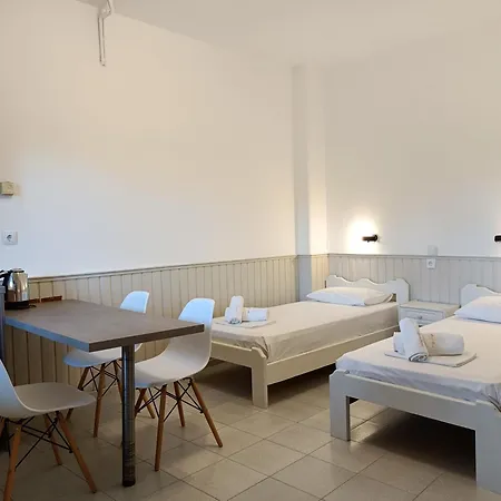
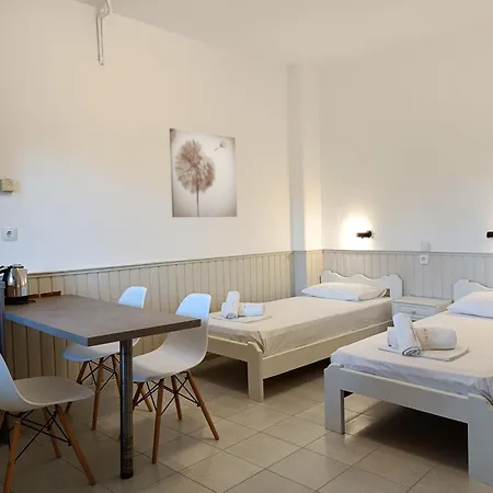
+ wall art (205, 175)
